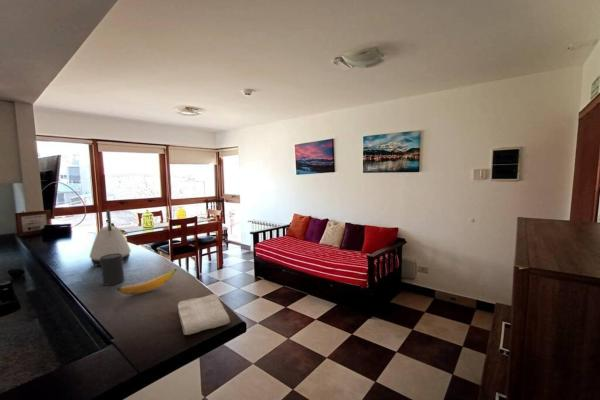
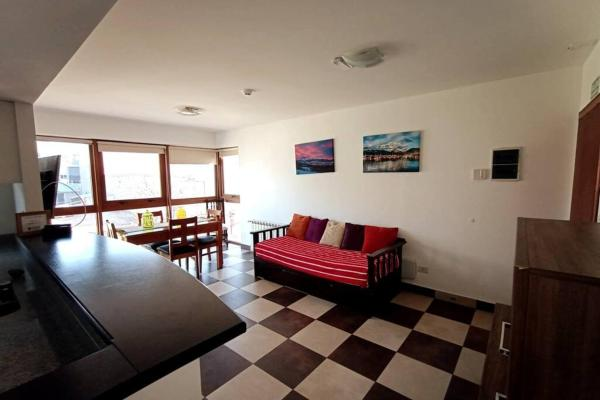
- kettle (109, 236)
- cup (112, 268)
- washcloth (202, 311)
- banana (148, 282)
